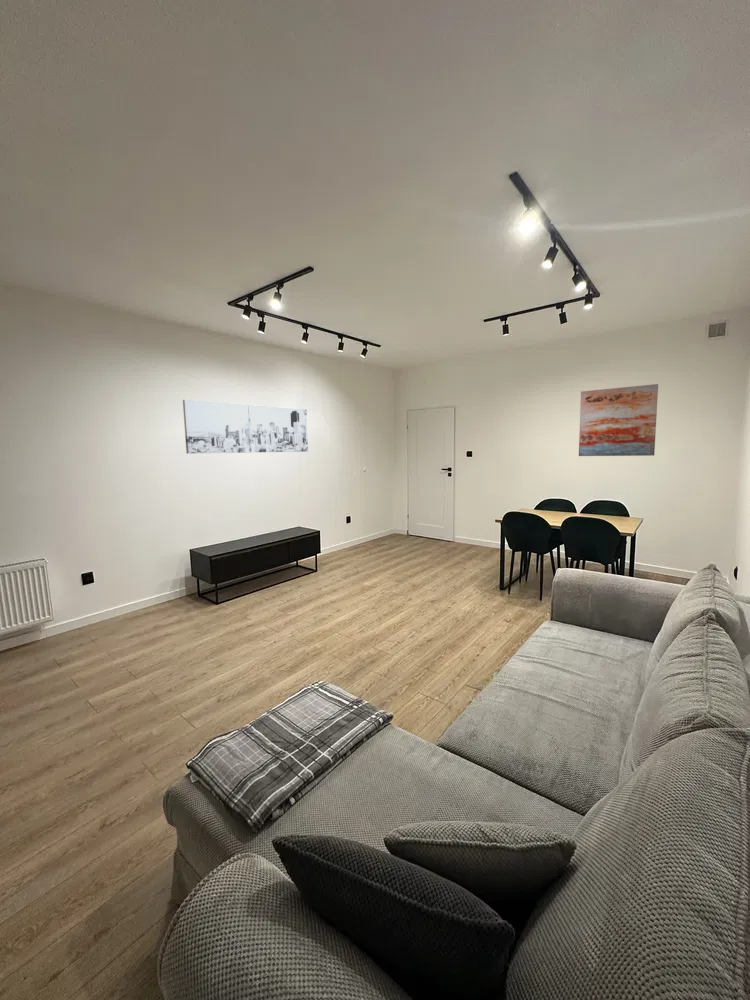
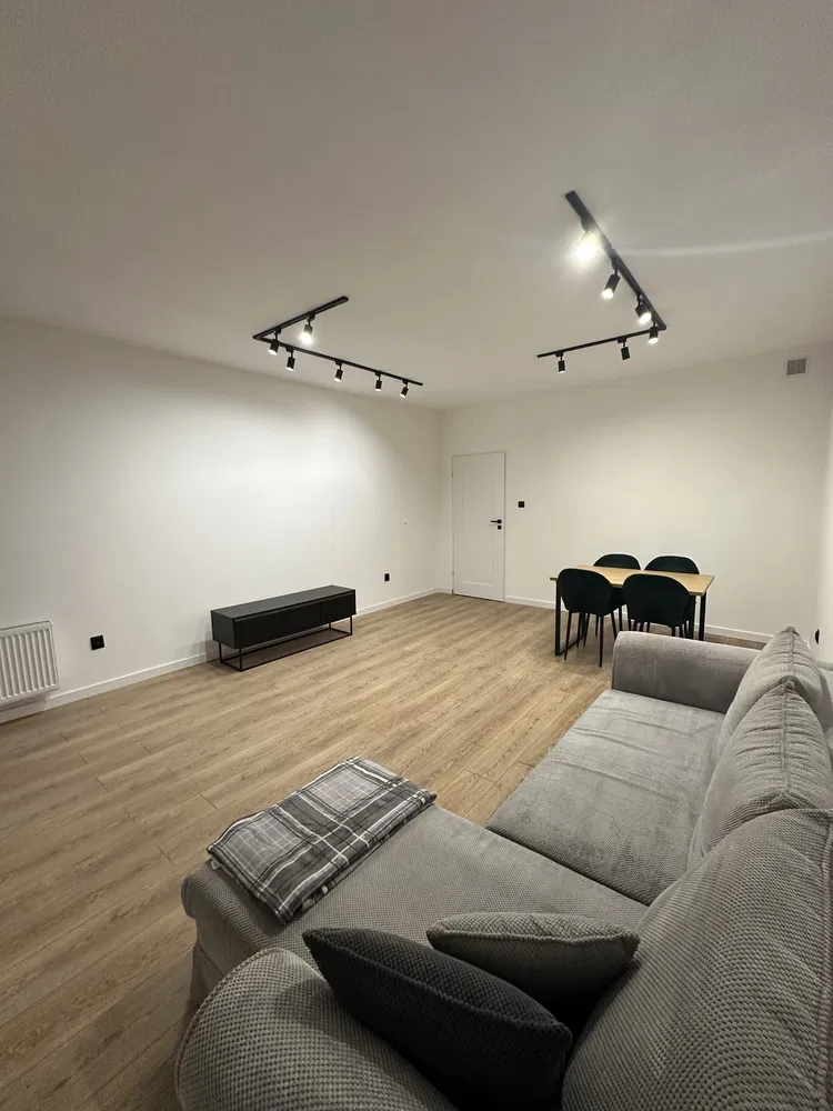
- wall art (616, 422)
- wall art (253, 429)
